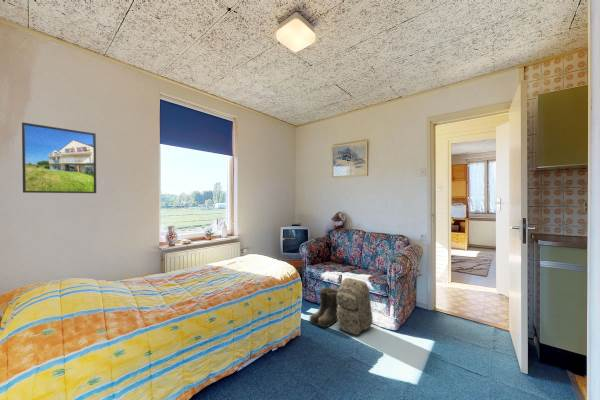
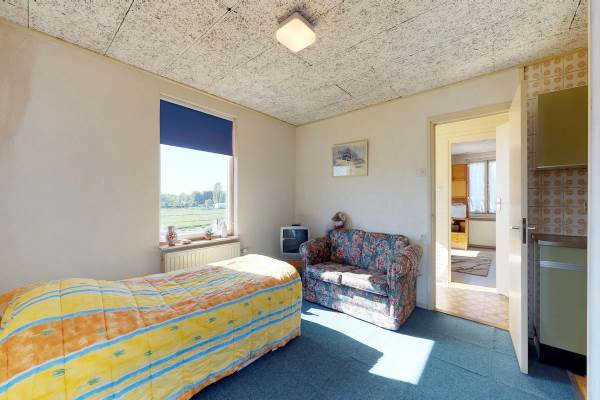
- backpack (353, 304)
- boots (325, 306)
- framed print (62, 160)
